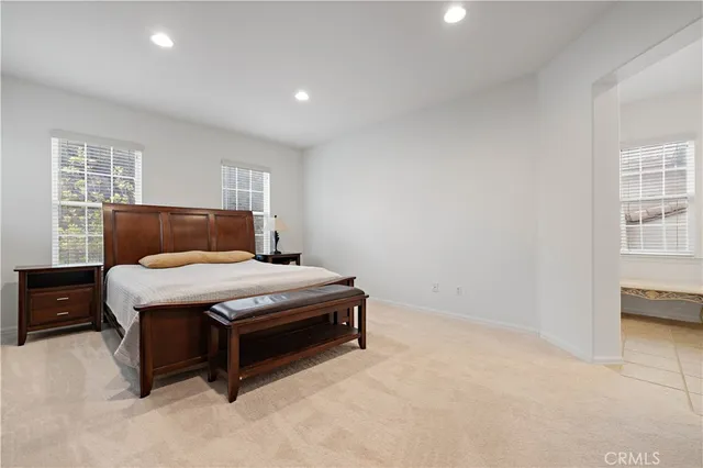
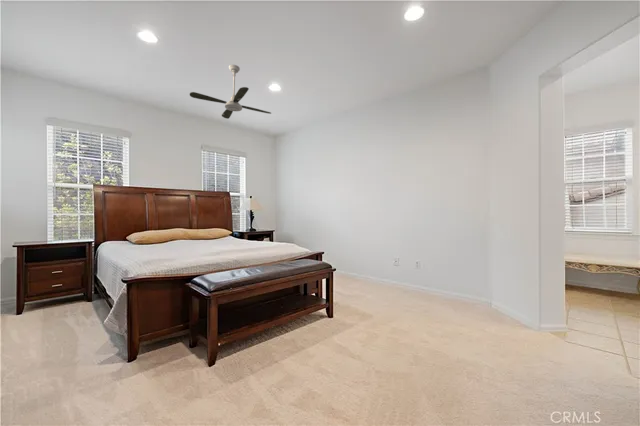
+ ceiling fan (233, 87)
